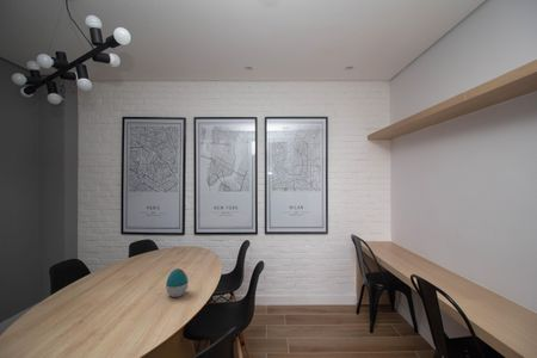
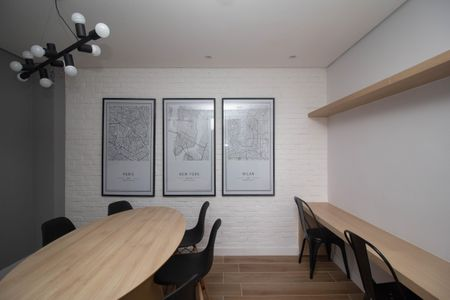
- decorative egg (177, 280)
